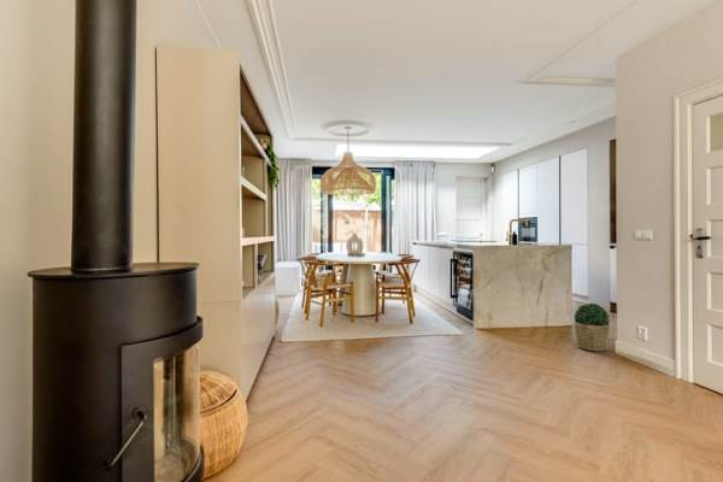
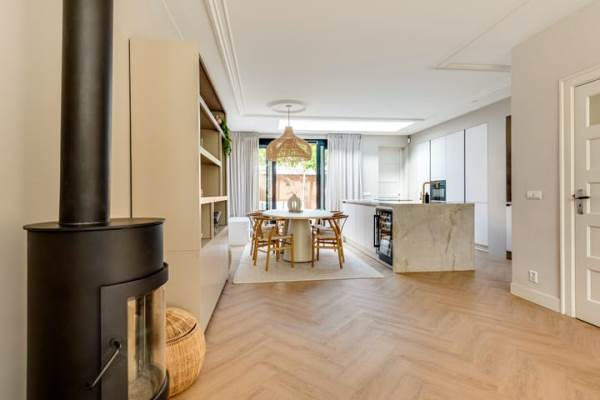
- potted plant (590, 325)
